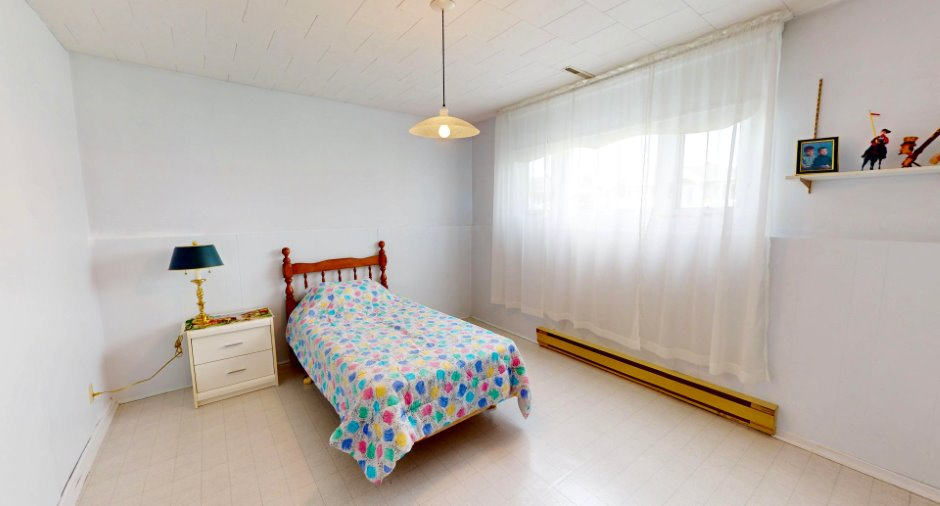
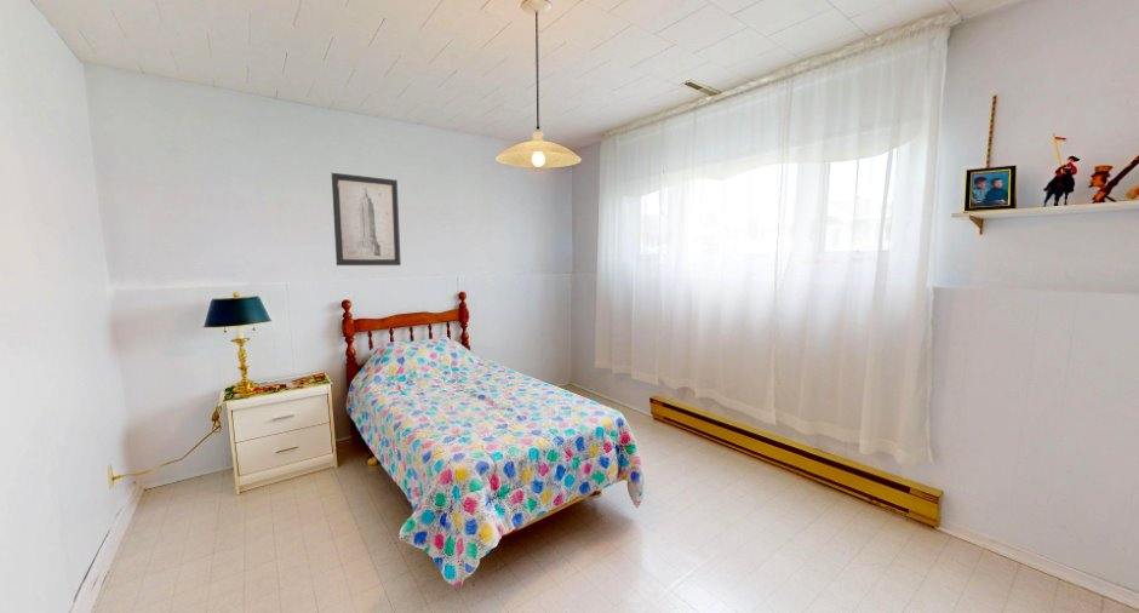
+ wall art (367, 220)
